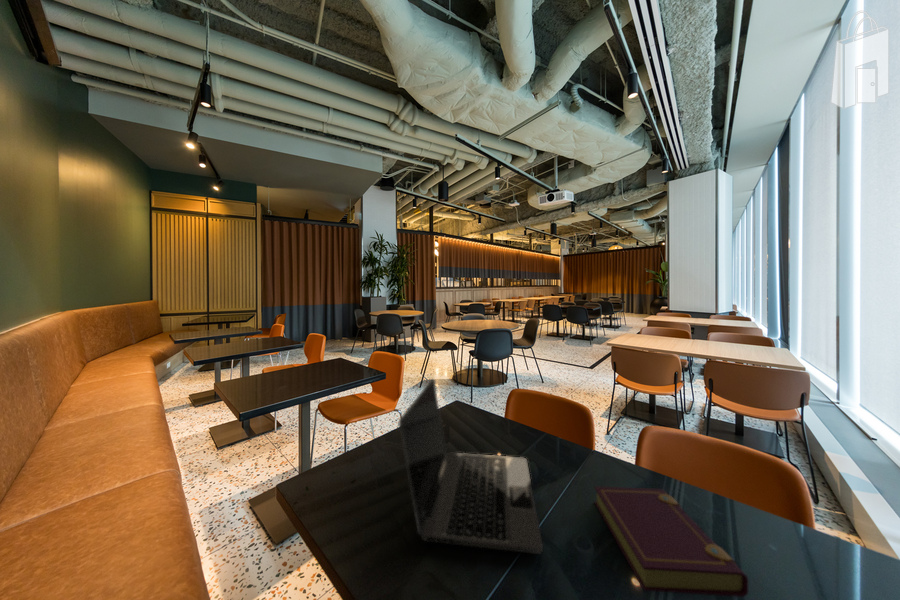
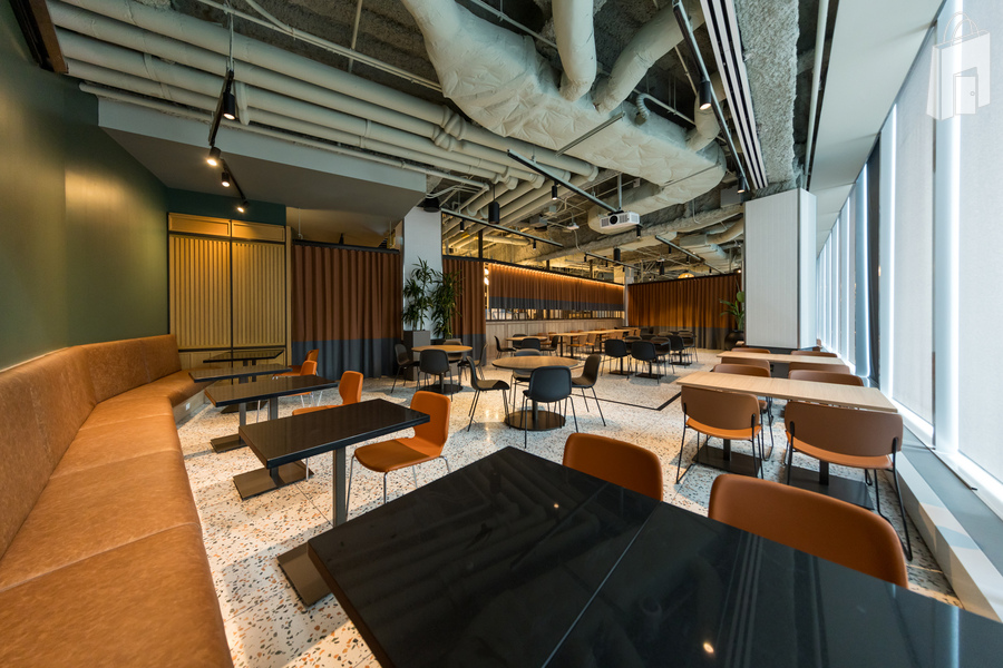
- book (656, 529)
- laptop (474, 454)
